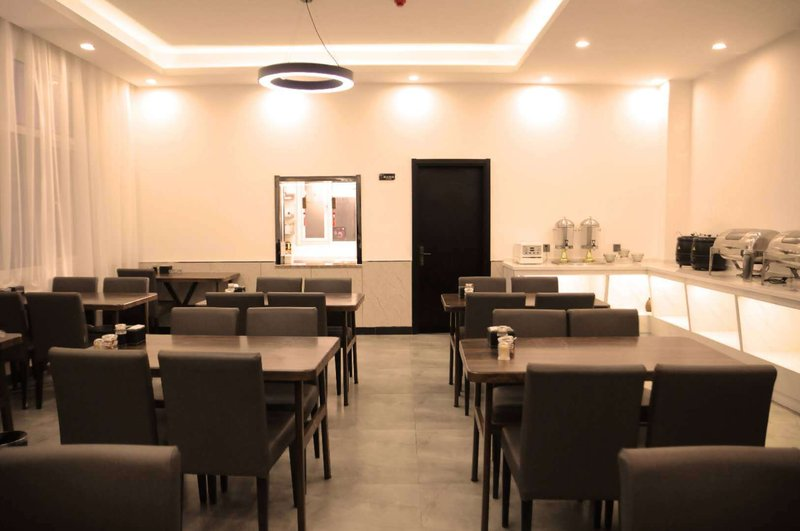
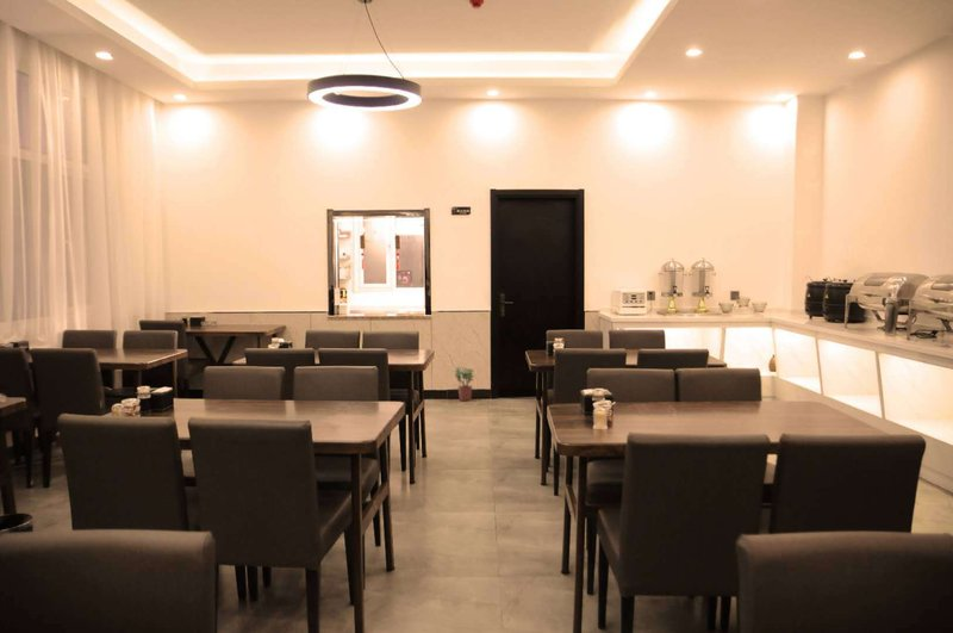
+ potted plant (463, 383)
